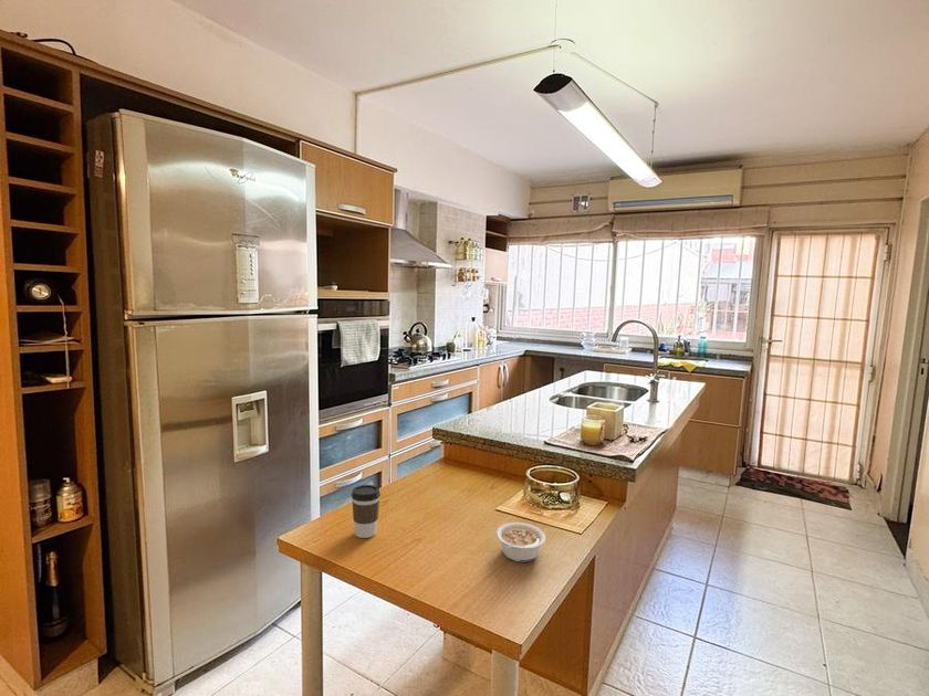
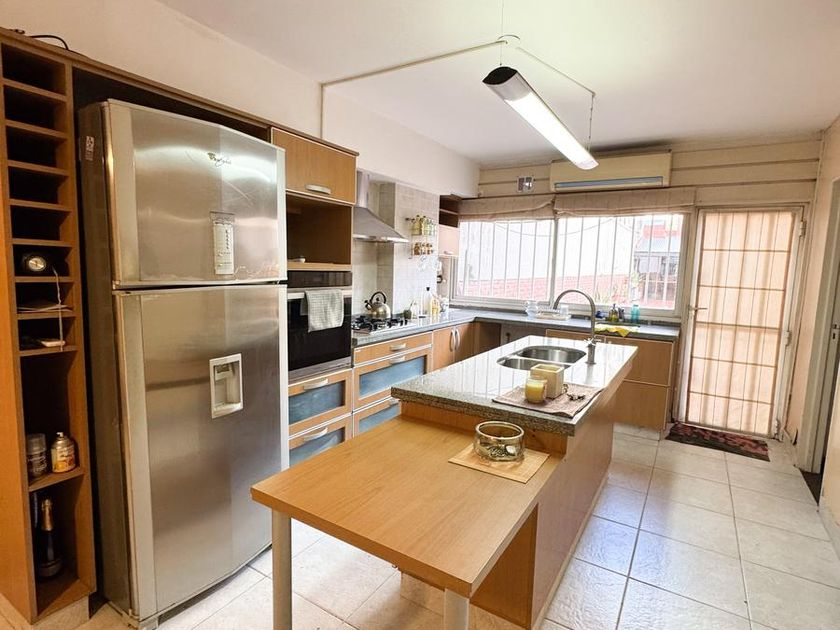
- legume (520, 542)
- coffee cup (365, 510)
